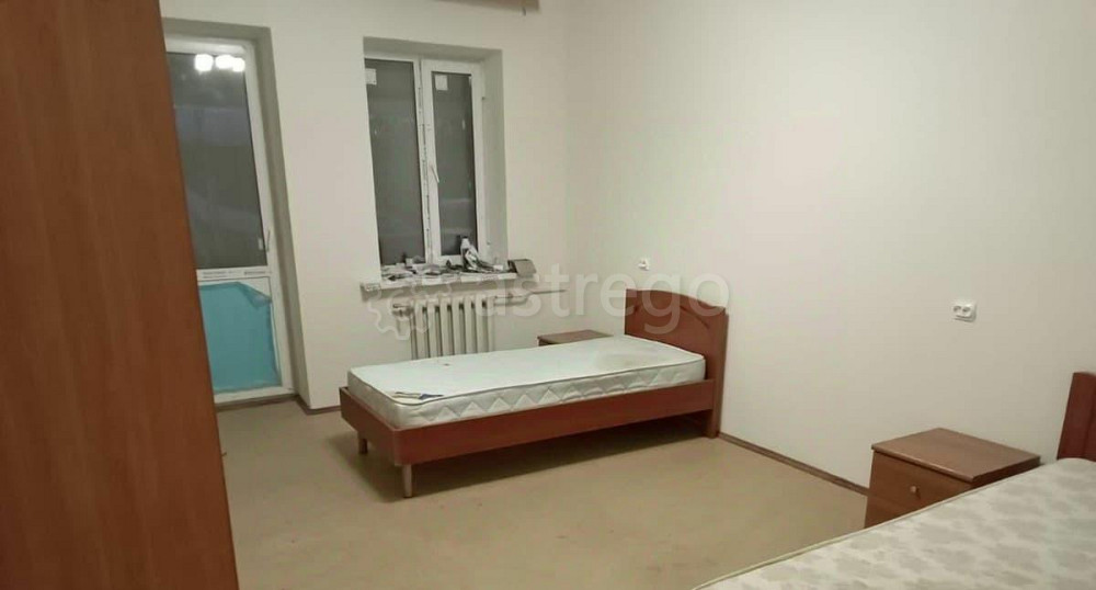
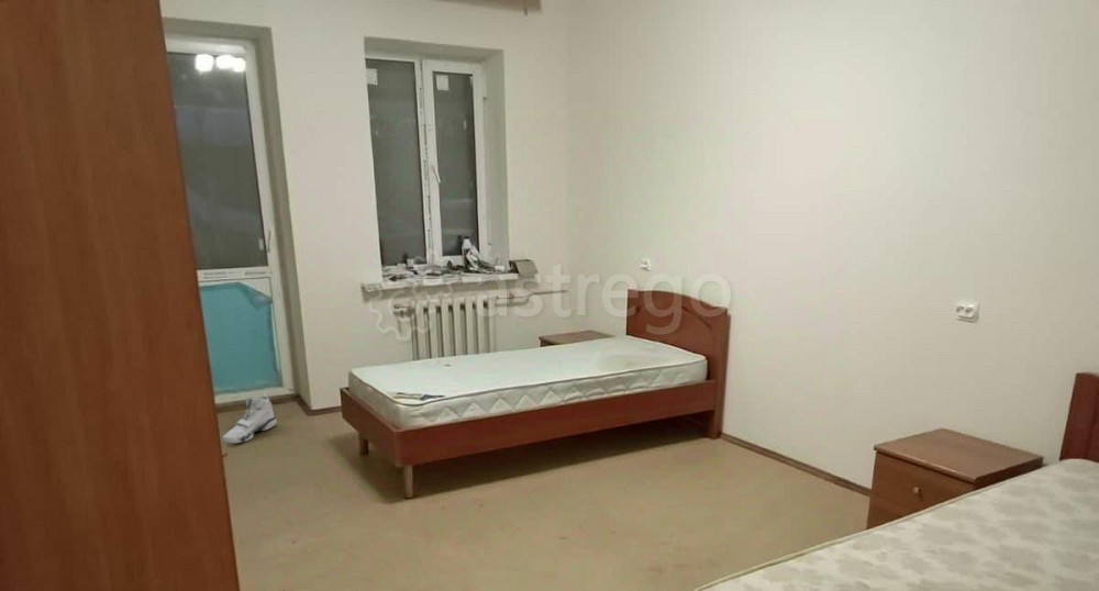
+ sneaker (248, 417)
